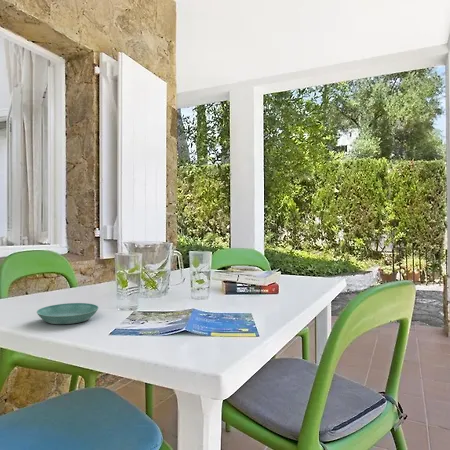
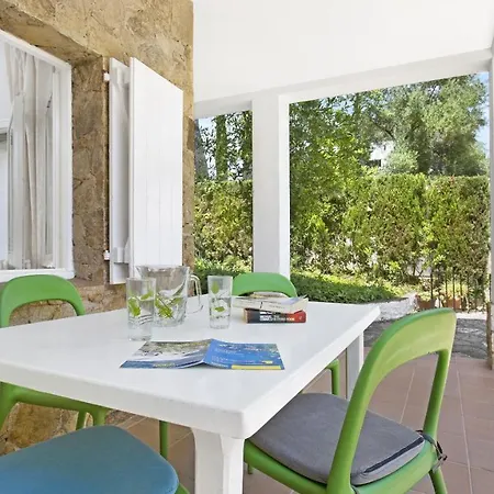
- saucer (68, 314)
